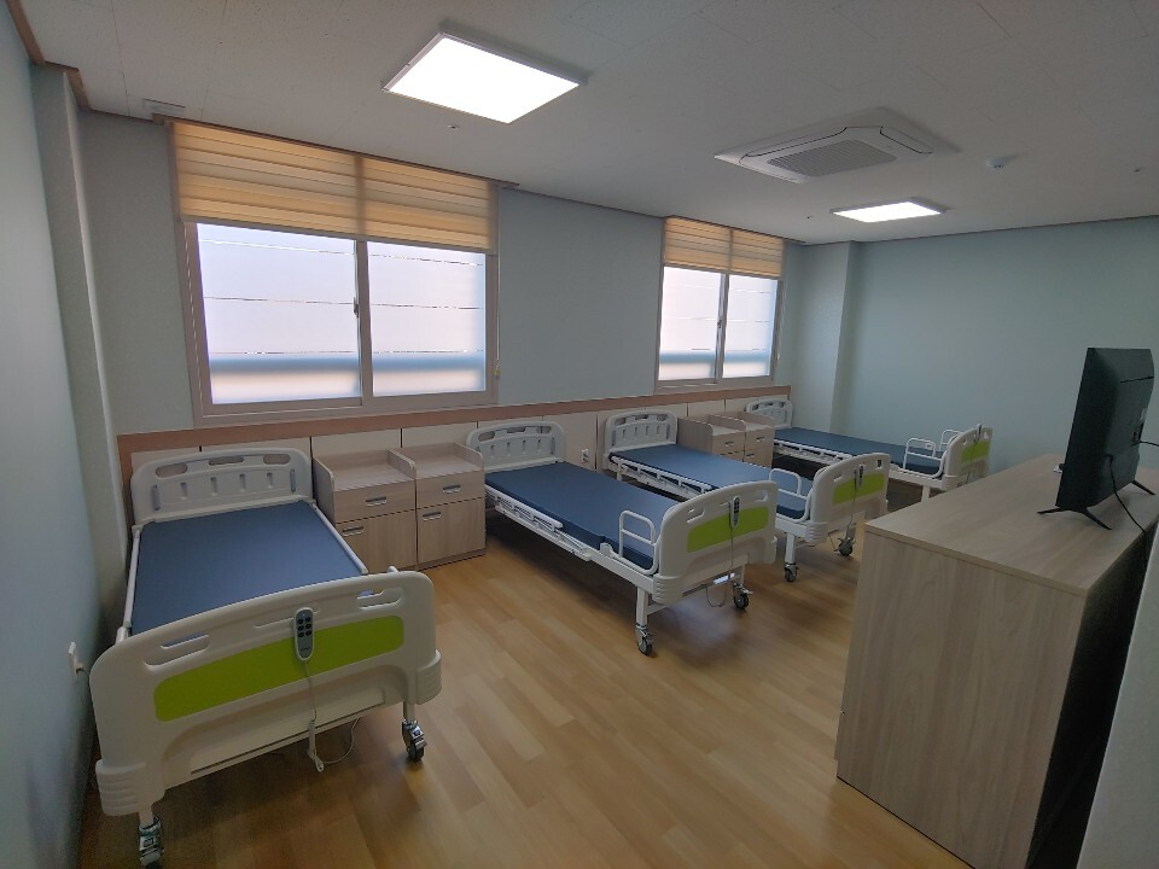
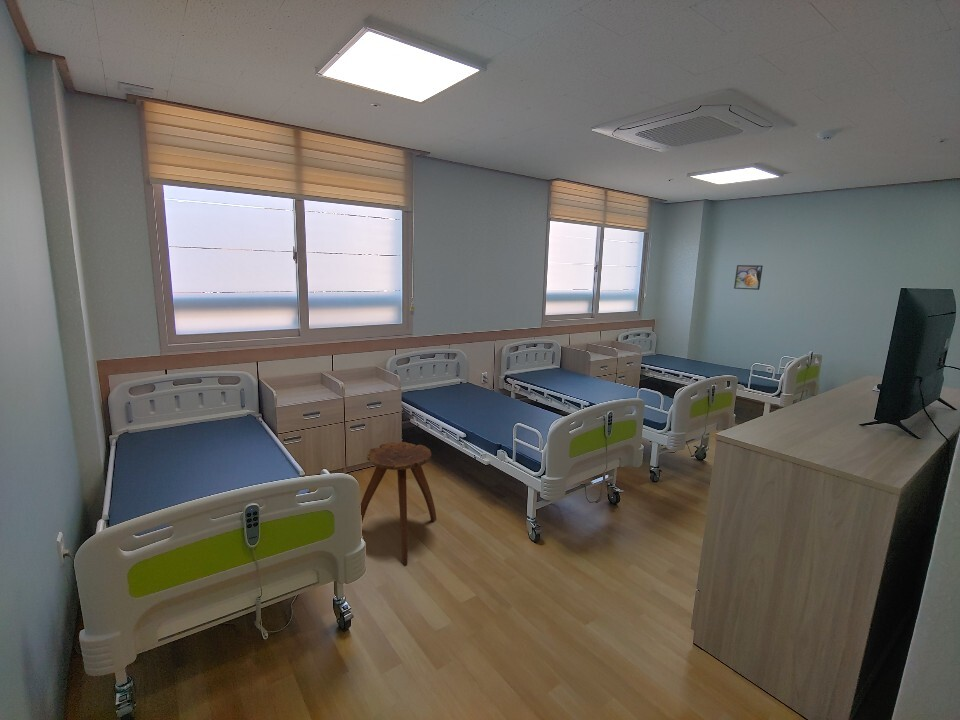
+ stool (406, 495)
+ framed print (748, 277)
